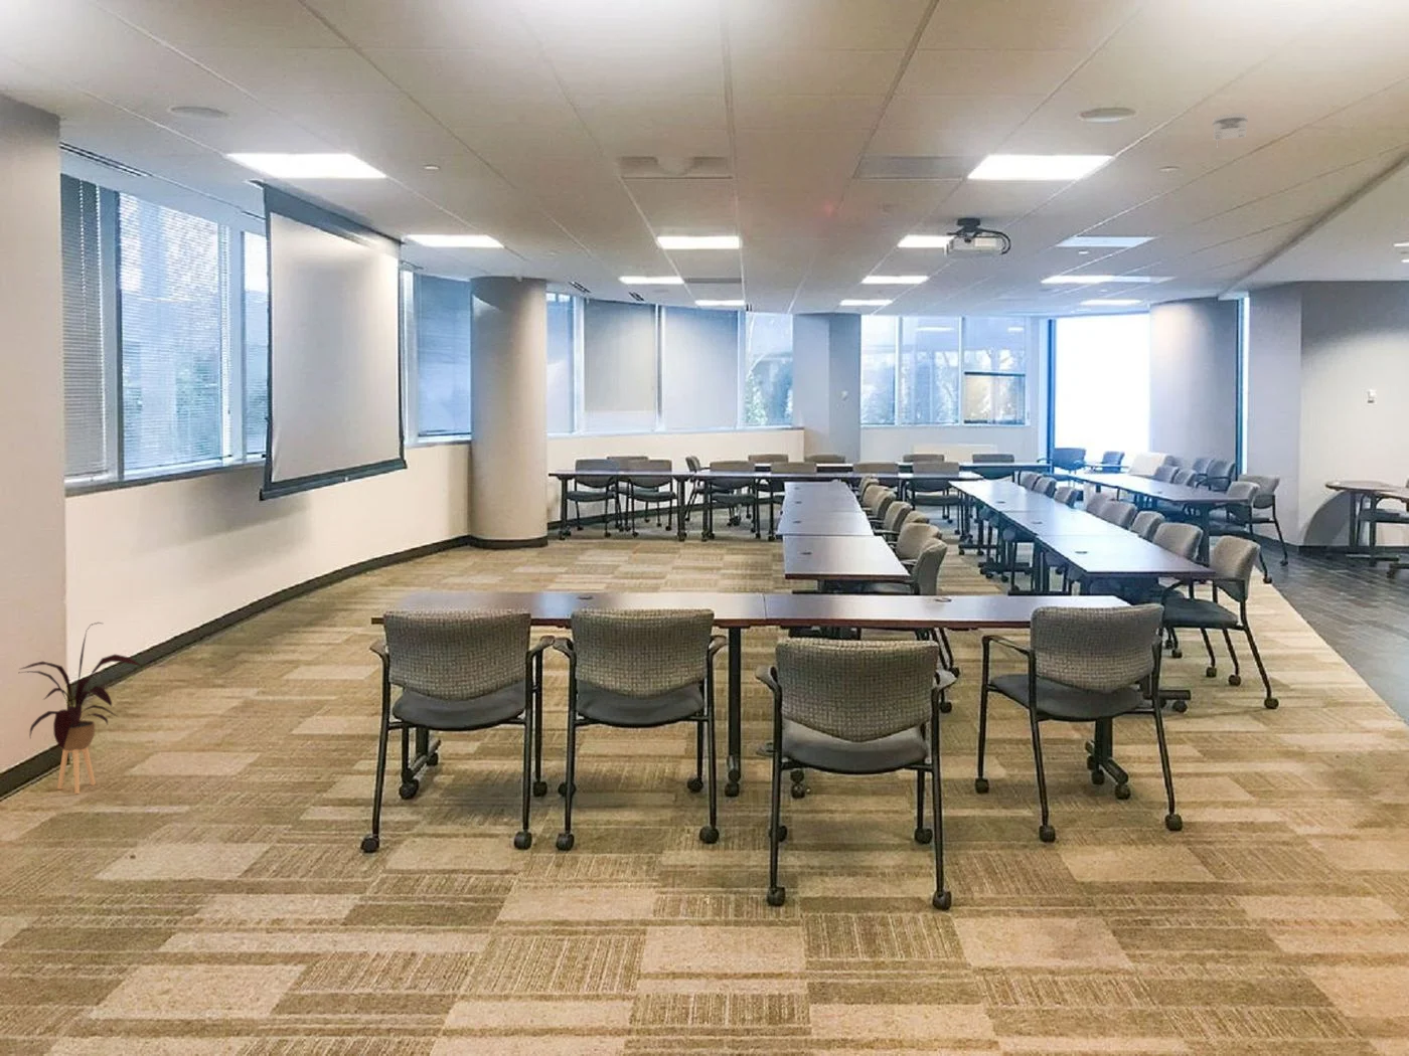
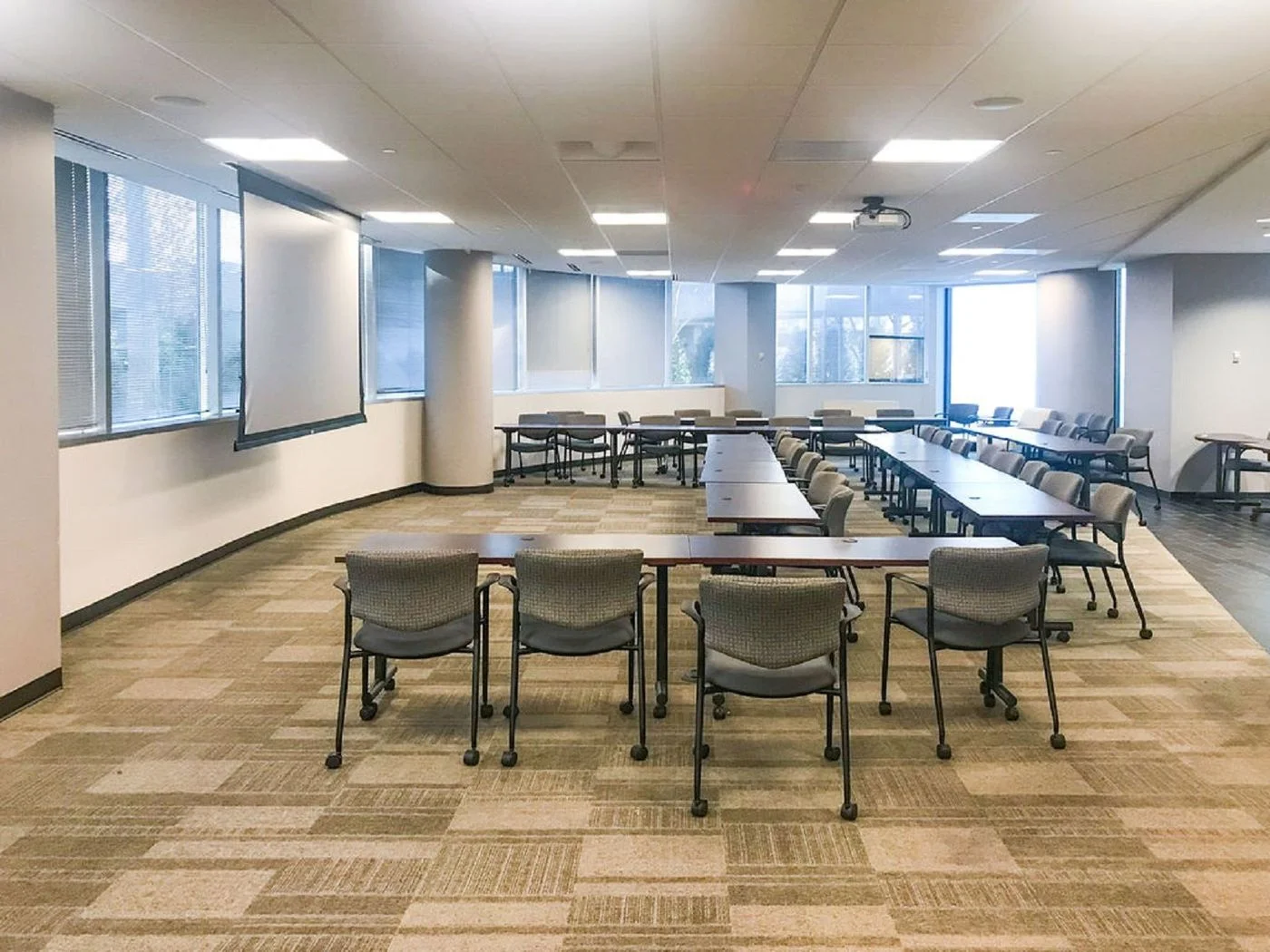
- smoke detector (1229, 132)
- house plant (74, 708)
